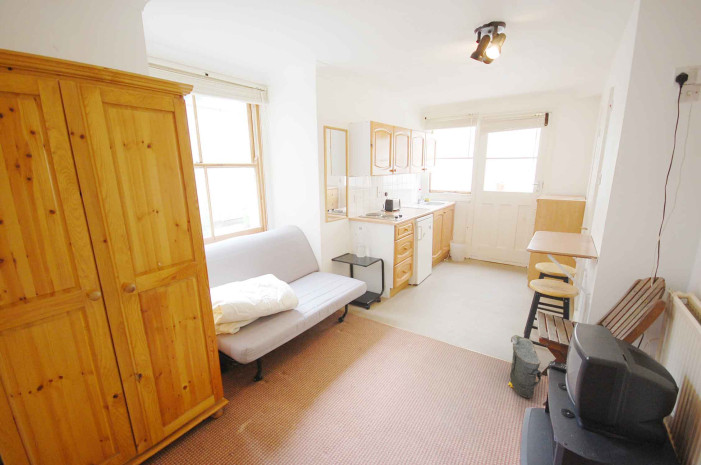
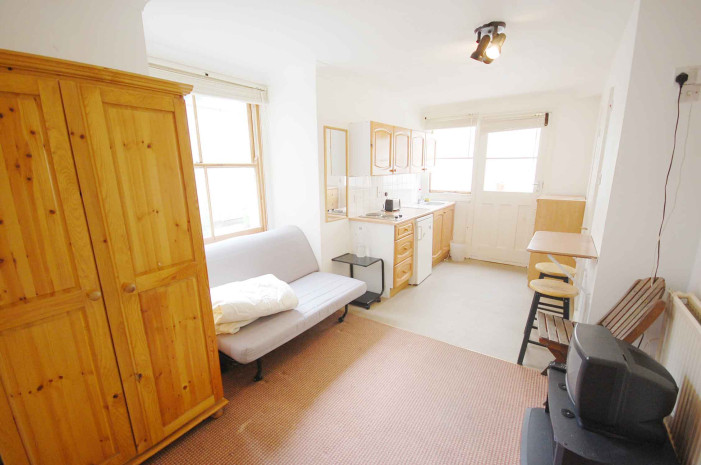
- bag (525, 366)
